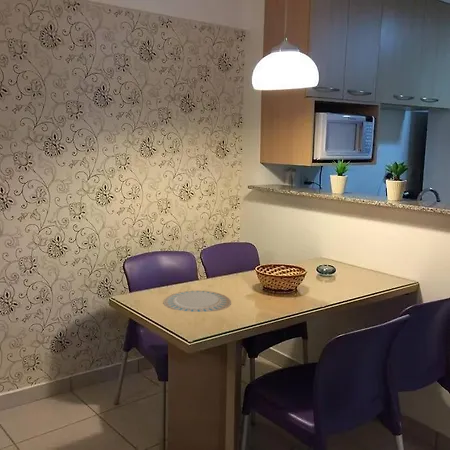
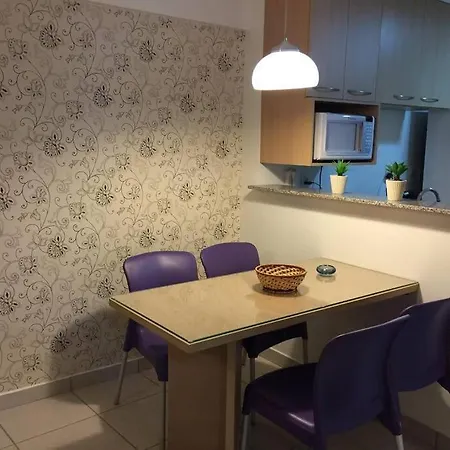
- chinaware (197, 300)
